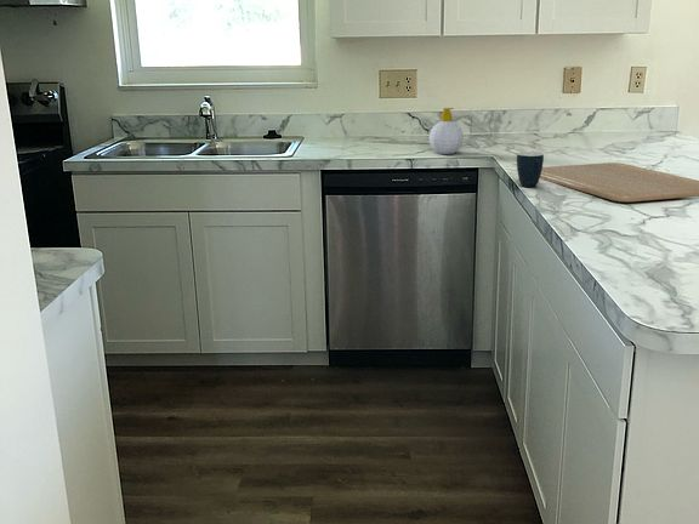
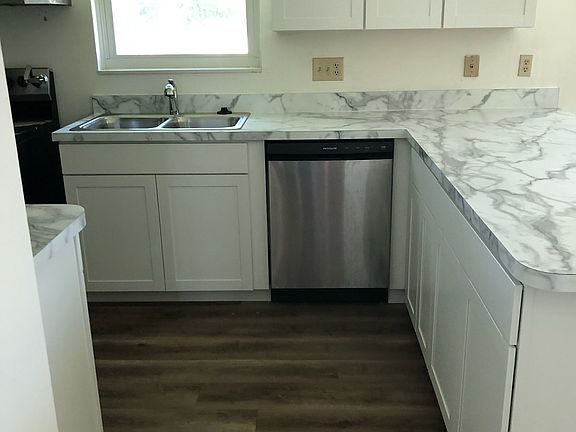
- mug (532, 170)
- soap bottle (445, 130)
- chopping board (618, 180)
